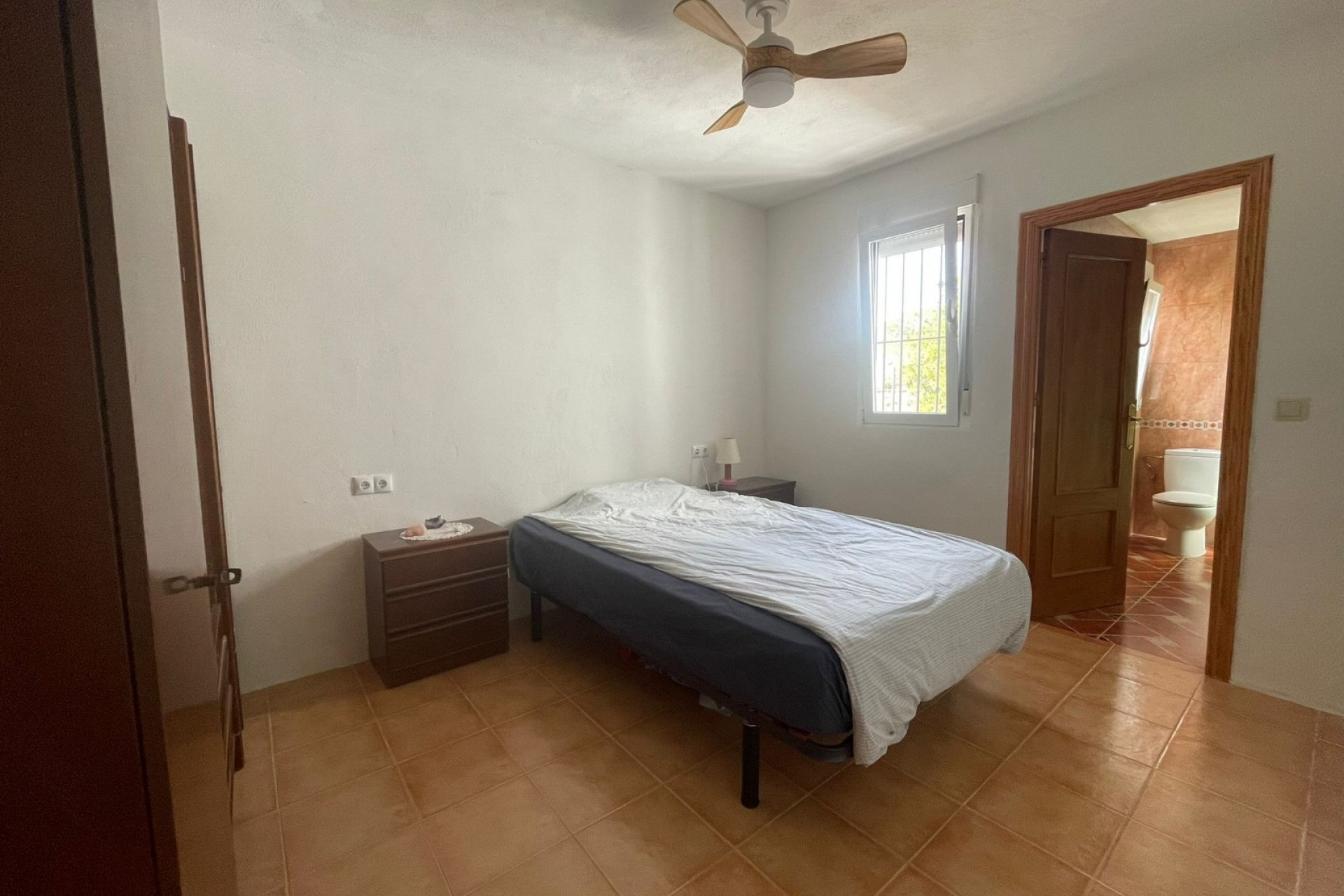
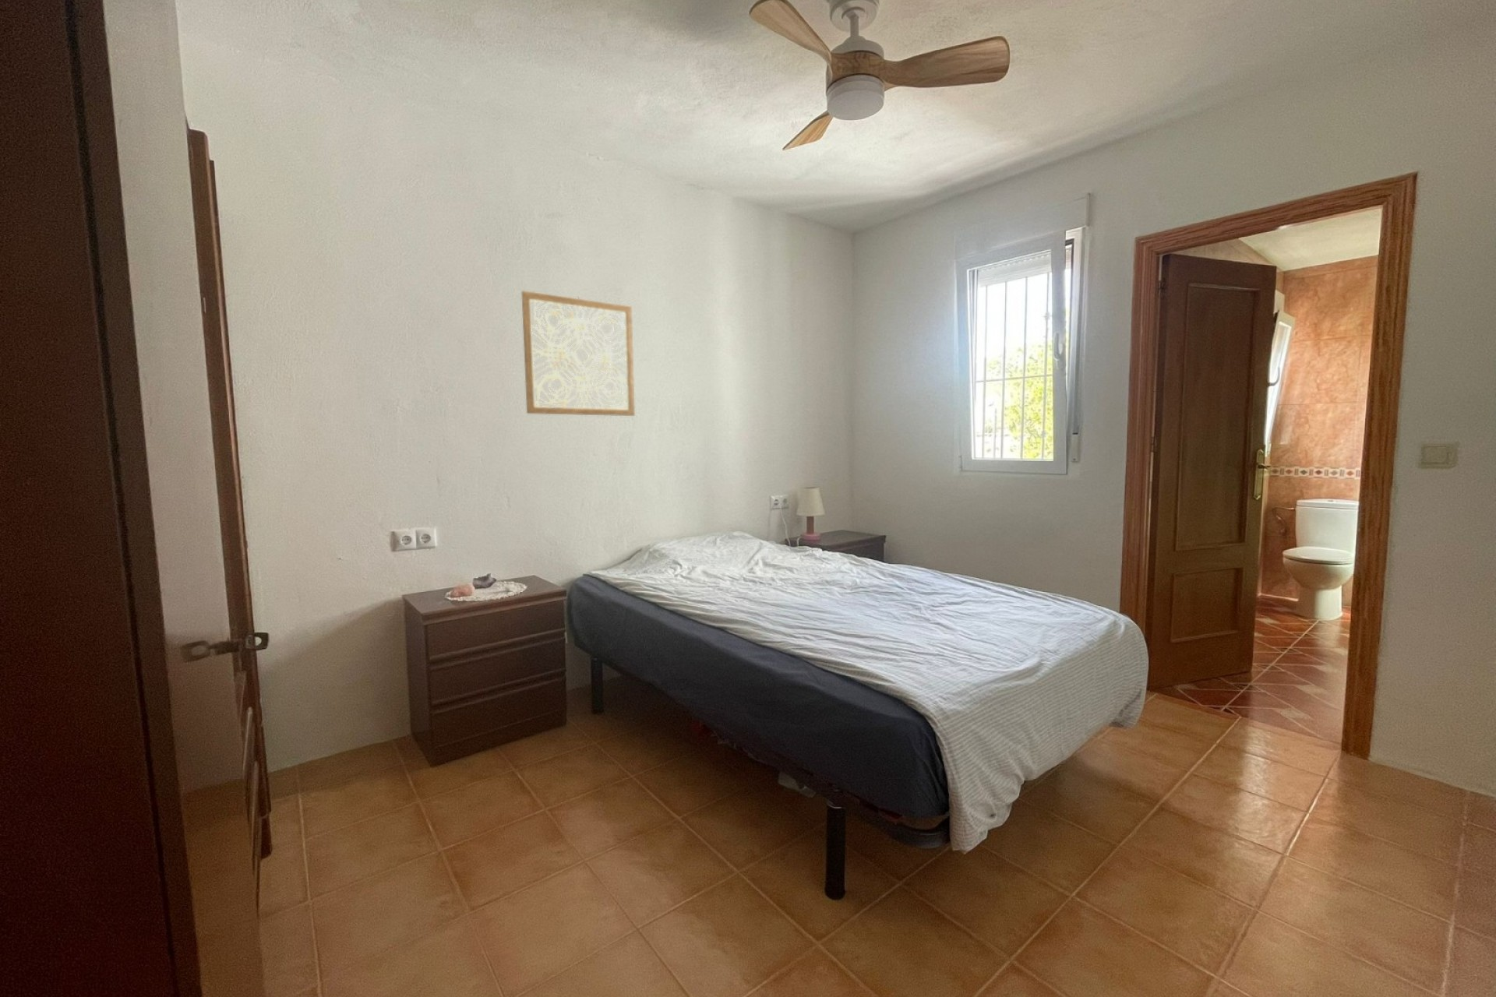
+ wall art (578, 358)
